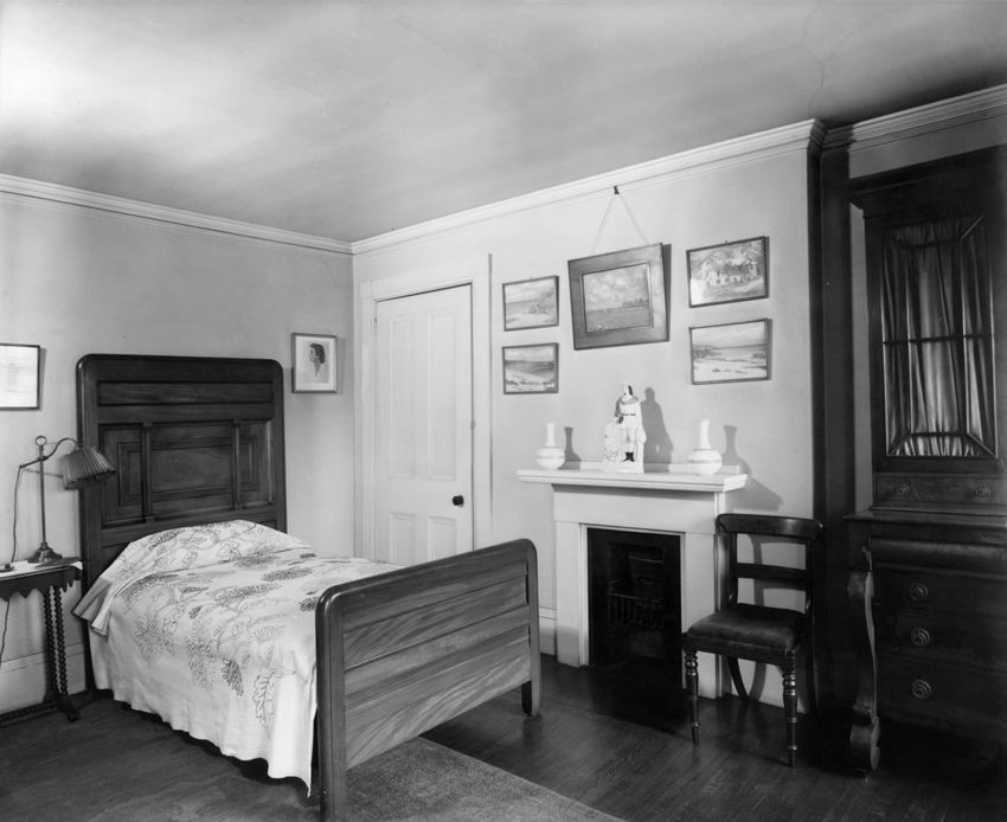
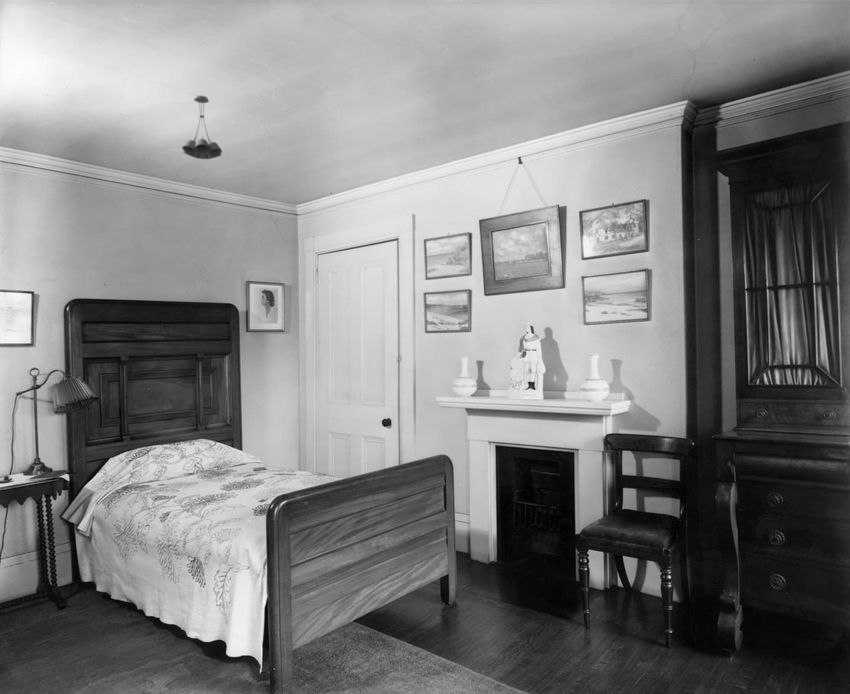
+ ceiling light fixture (198, 127)
